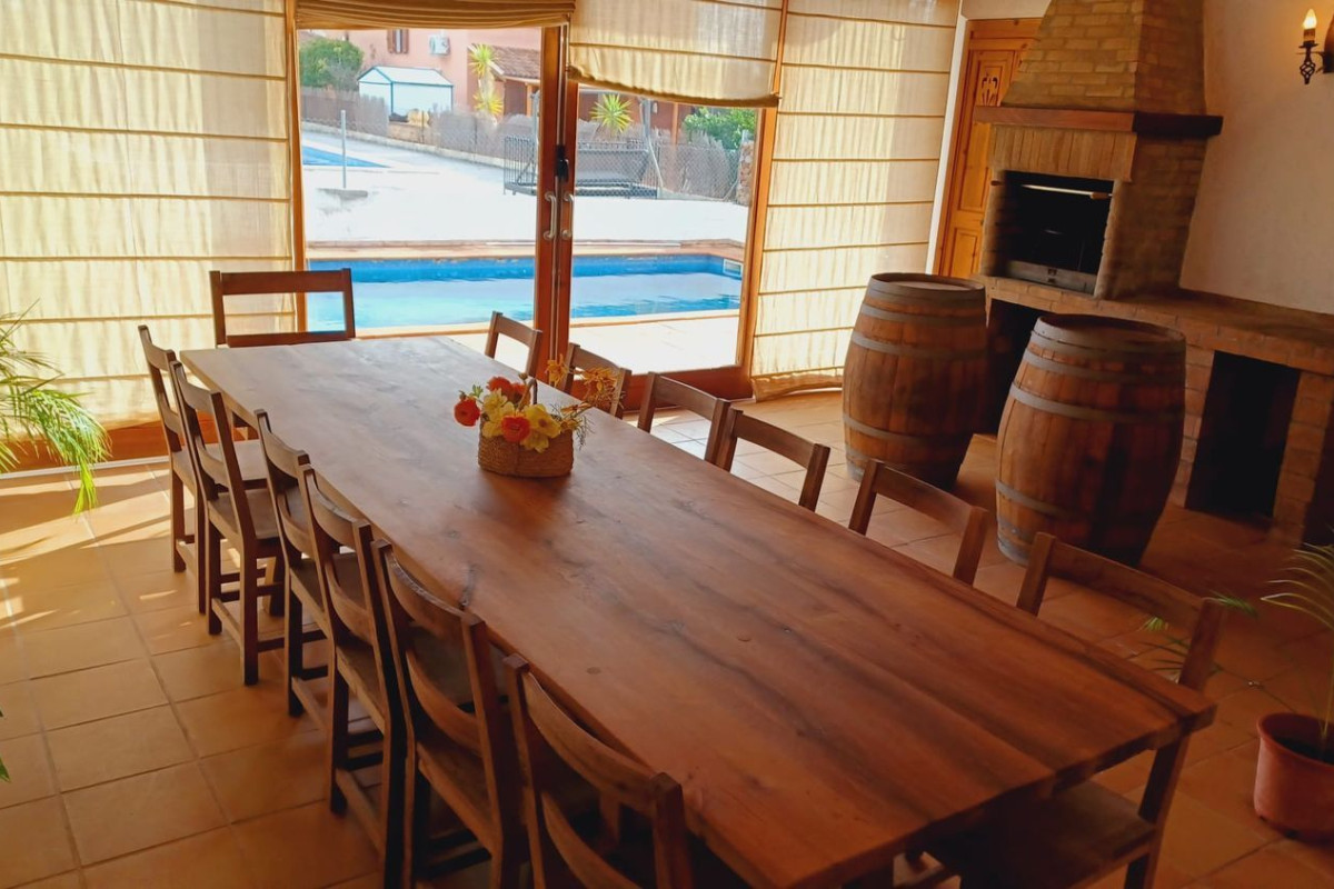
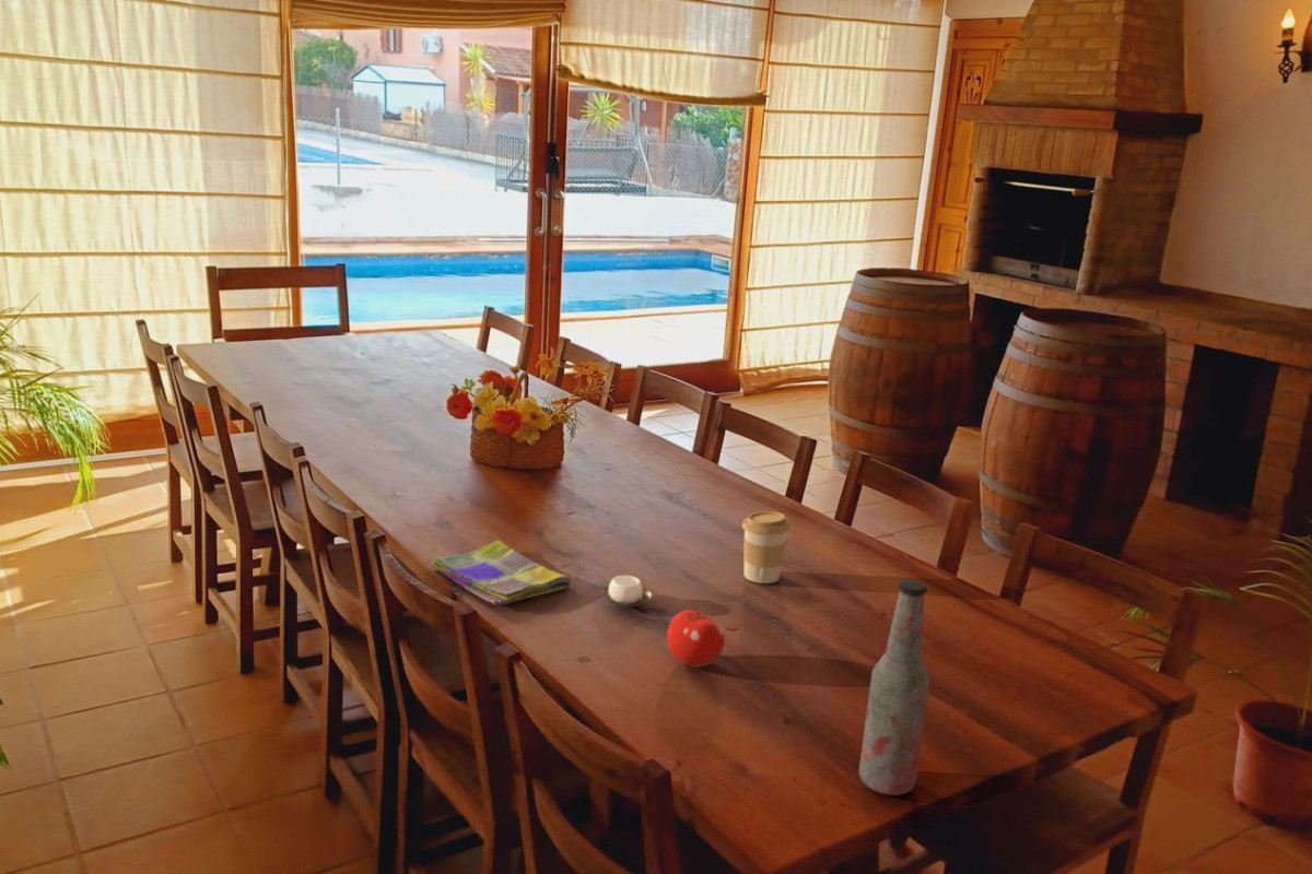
+ coffee cup (764, 545)
+ dish towel (501, 571)
+ bottle (899, 686)
+ fruit (695, 635)
+ cup (625, 591)
